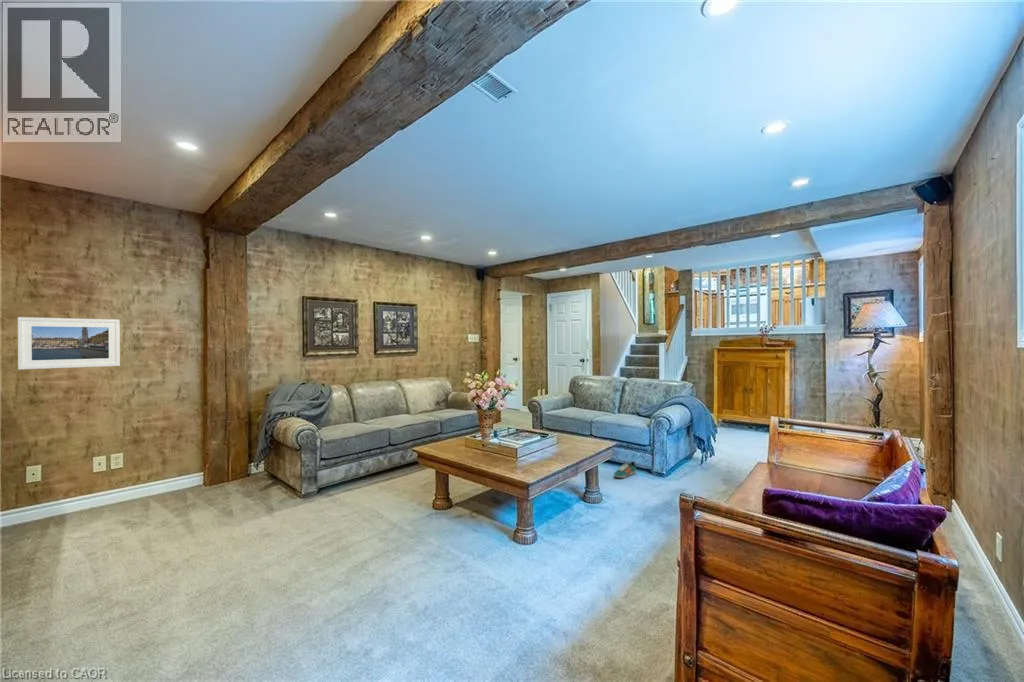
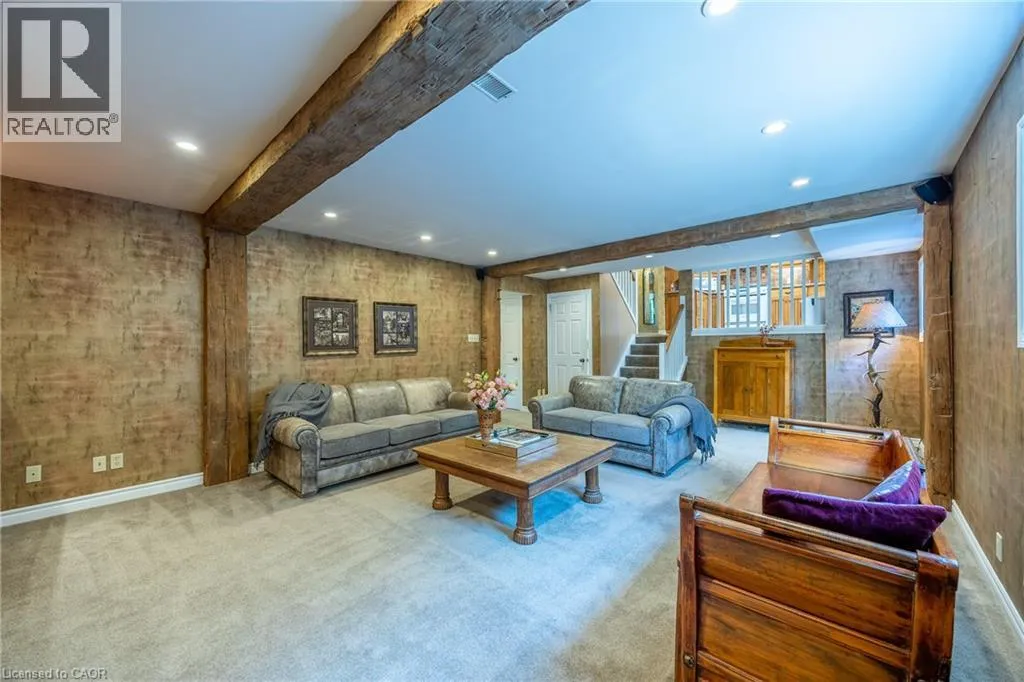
- sneaker (624, 469)
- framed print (72, 343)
